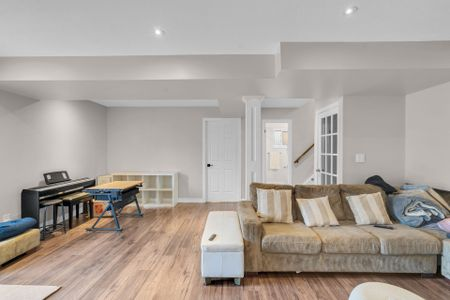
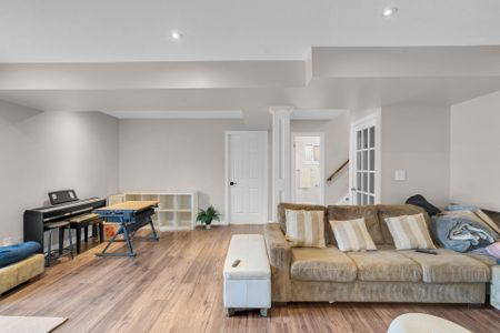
+ potted plant (209, 216)
